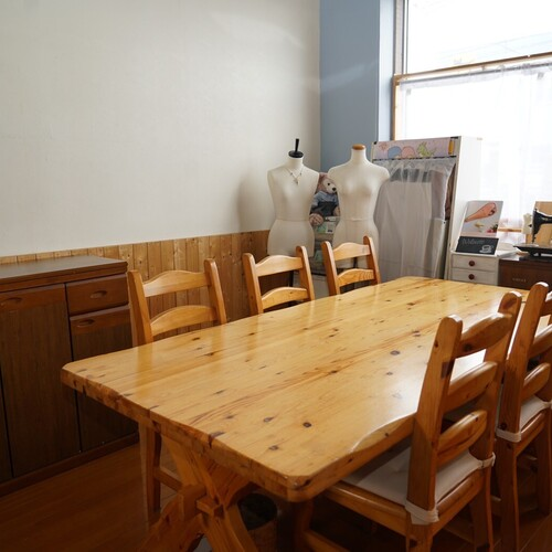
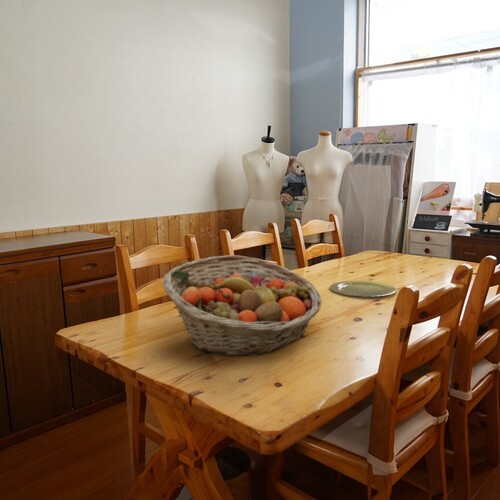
+ plate (362, 288)
+ fruit basket (244, 300)
